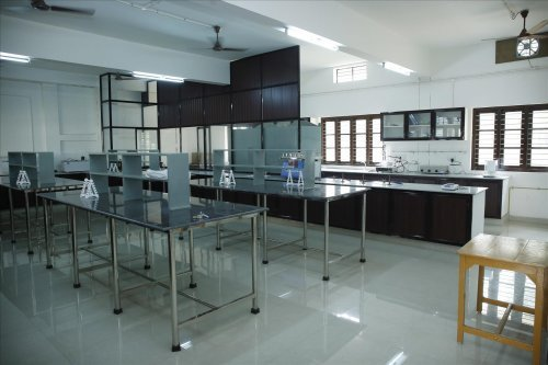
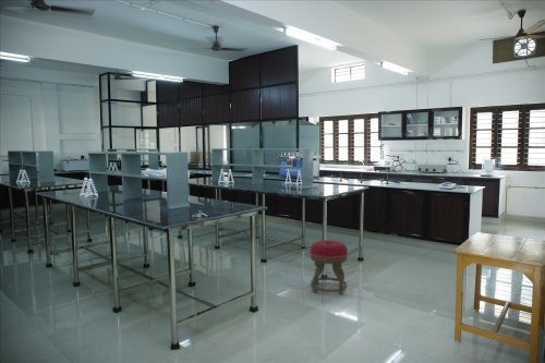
+ stool (328, 263)
